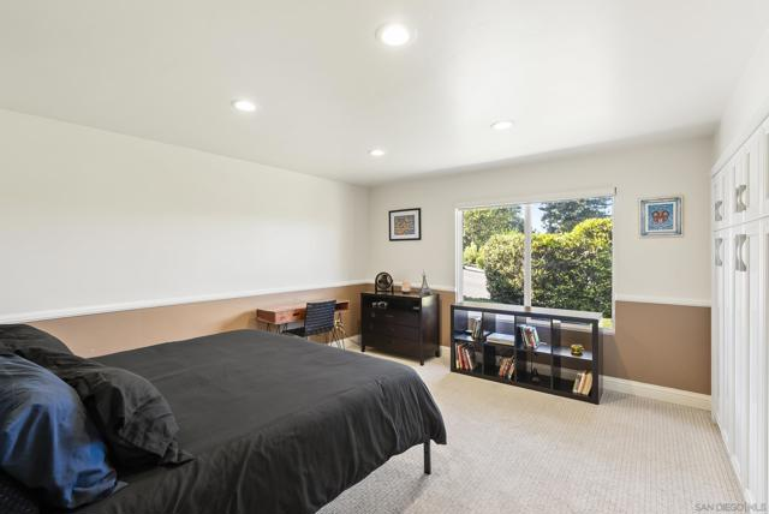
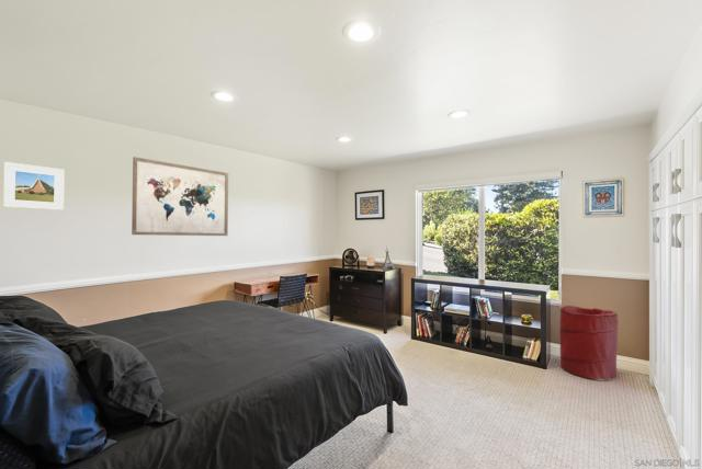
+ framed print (35, 186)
+ laundry hamper (587, 339)
+ wall art (185, 201)
